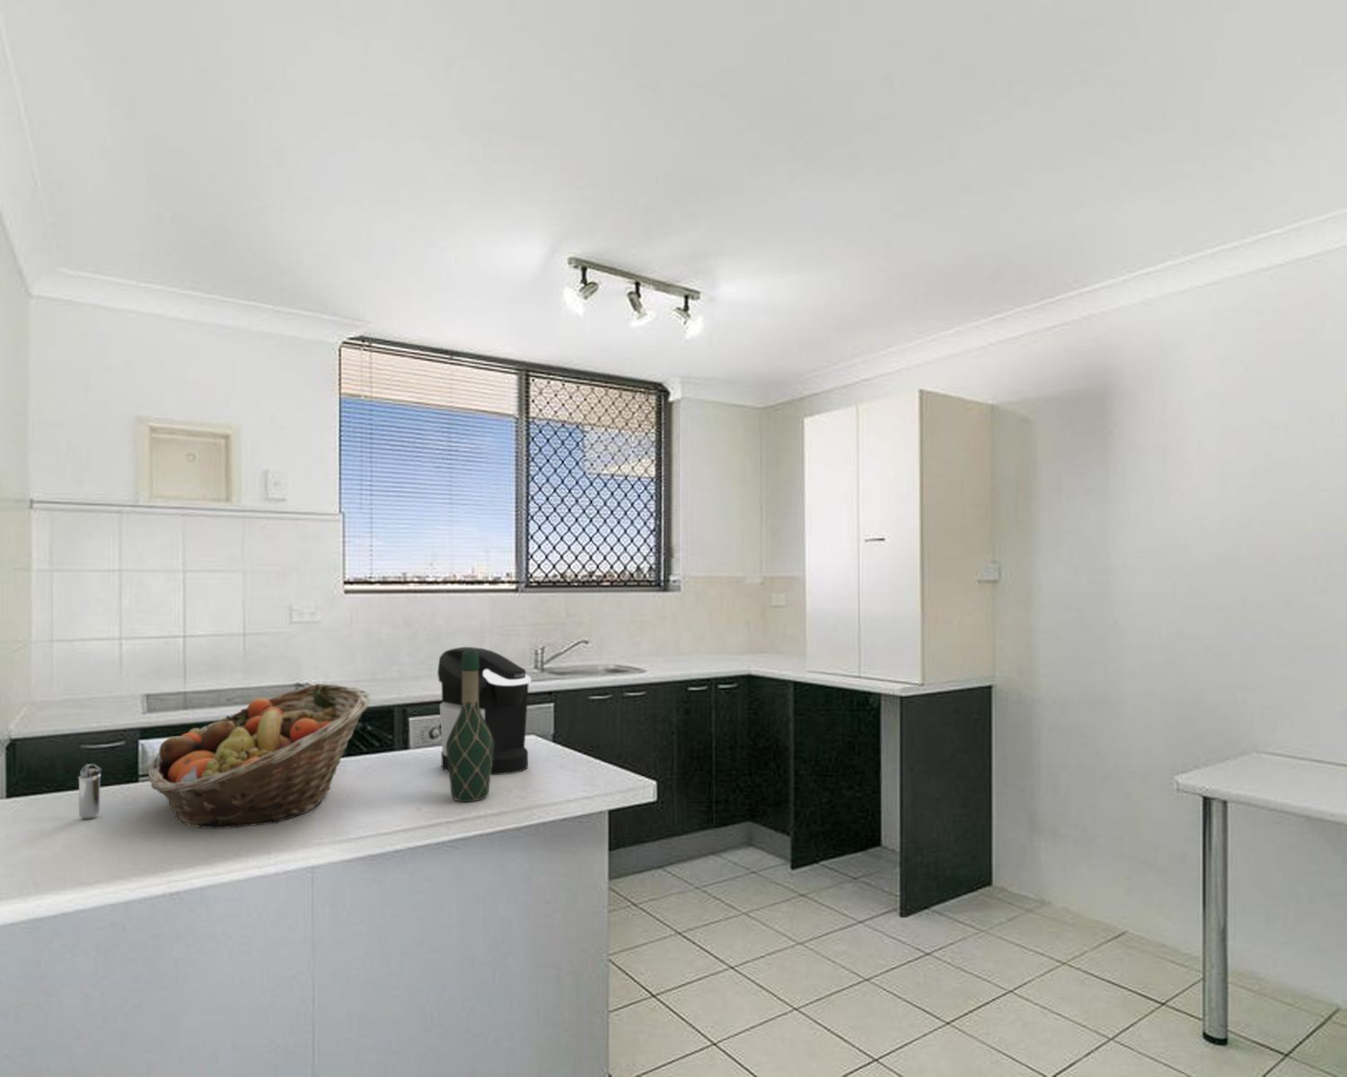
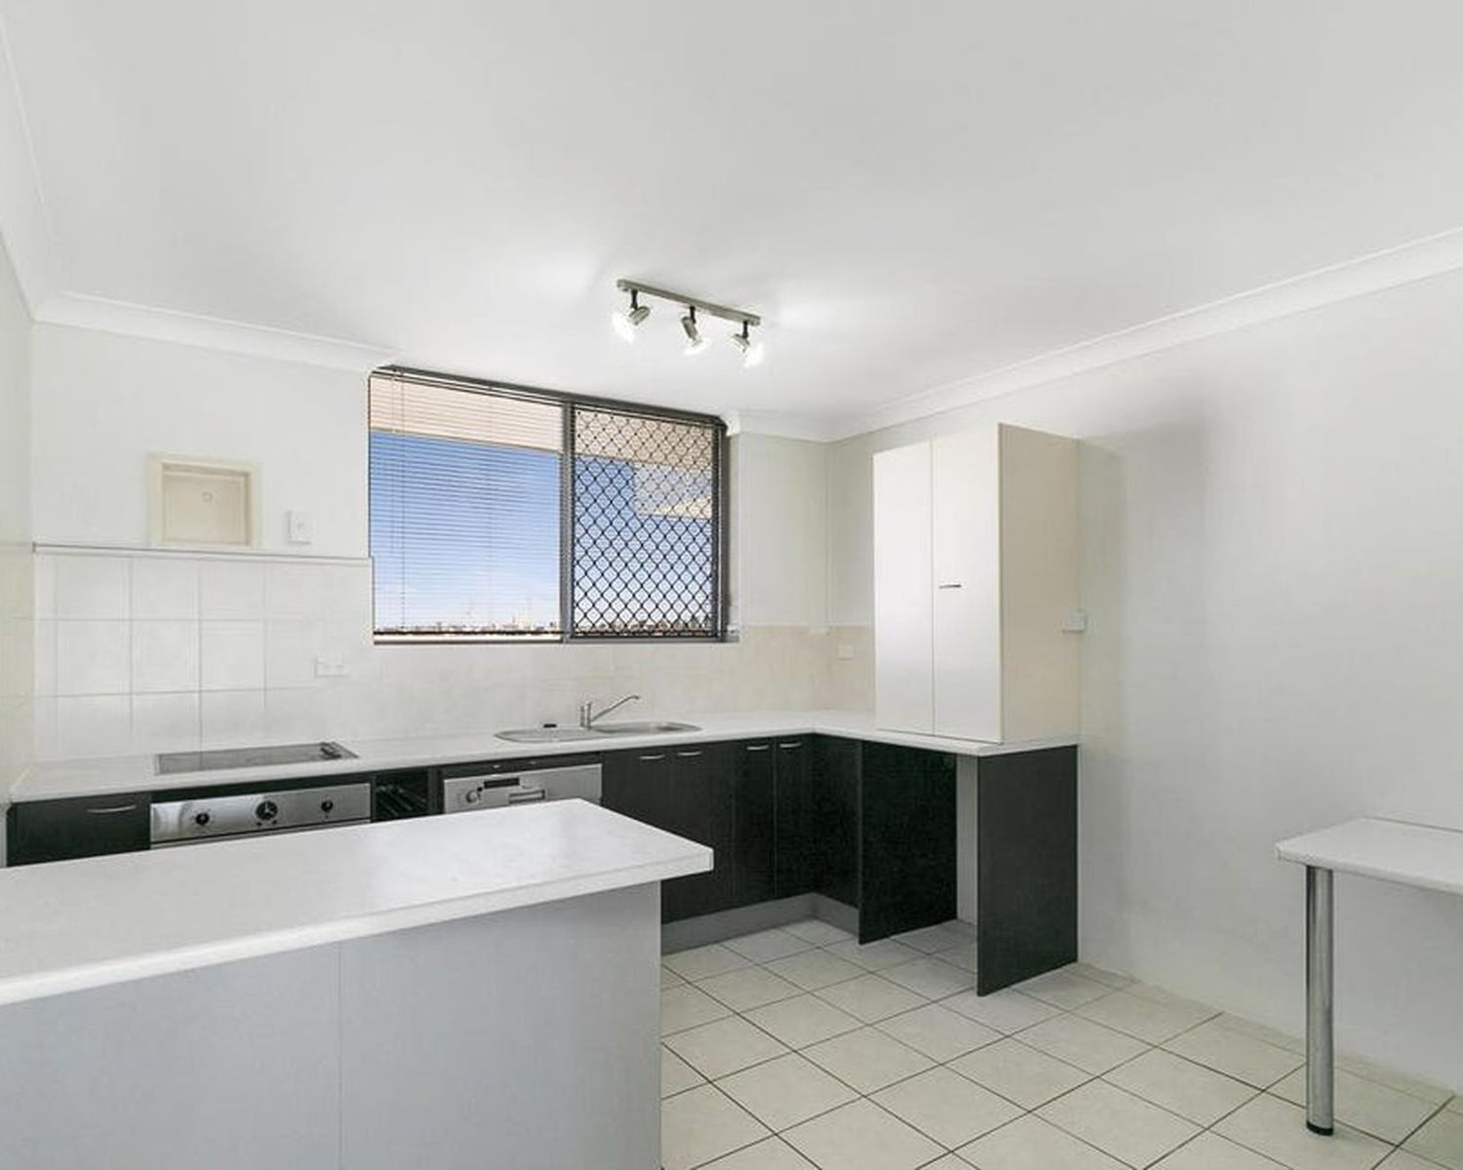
- shaker (89, 790)
- coffee maker (487, 708)
- wine bottle (470, 724)
- fruit basket (263, 750)
